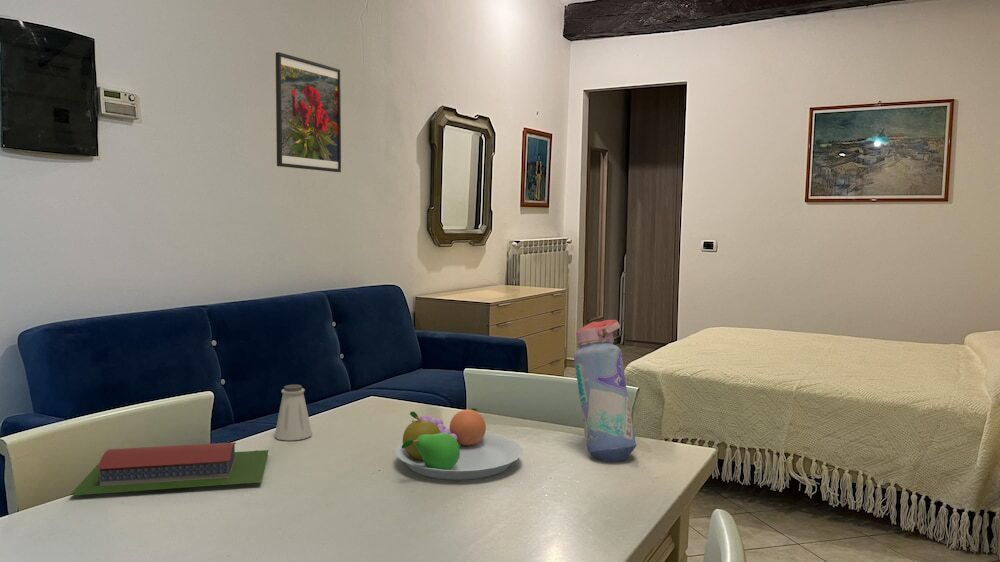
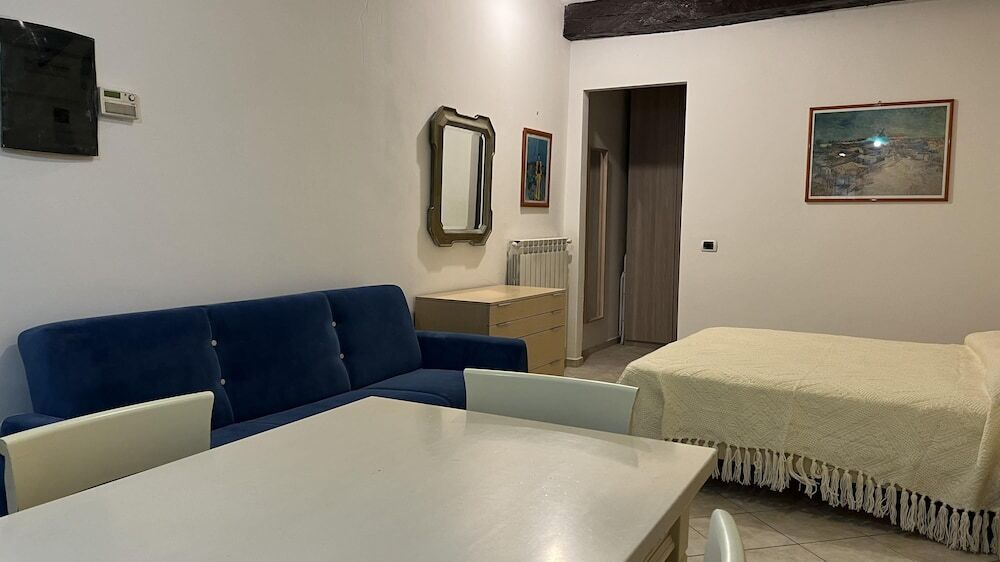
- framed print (310, 115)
- fruit bowl (454, 438)
- saltshaker (293, 410)
- water bottle (605, 387)
- architectural model (178, 460)
